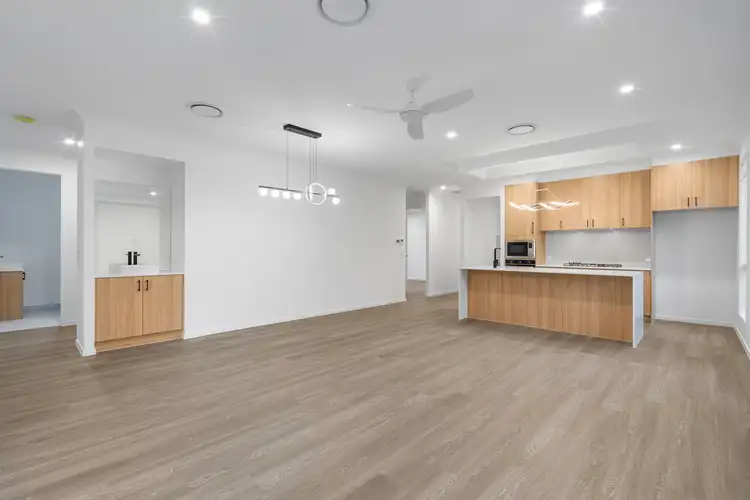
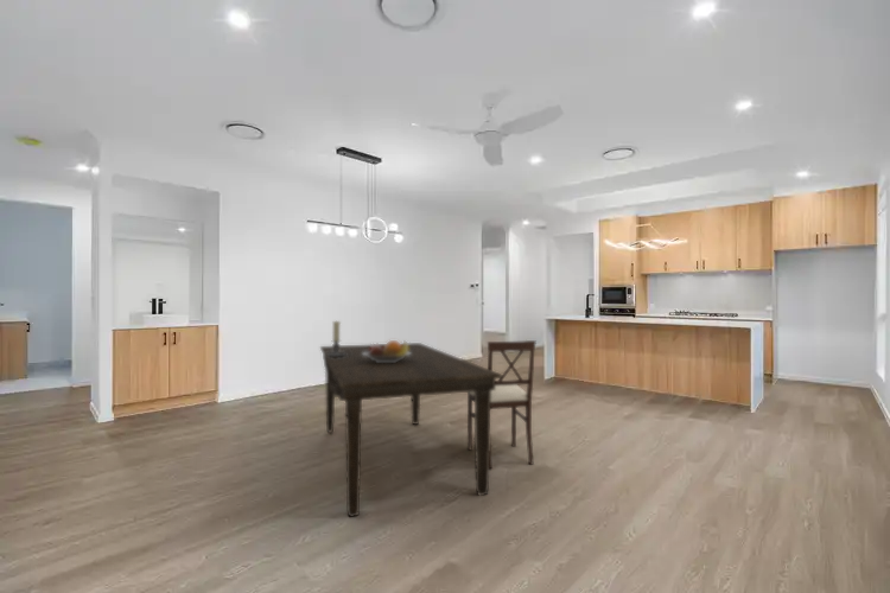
+ candle holder (338, 338)
+ chair (500, 396)
+ dining table (392, 396)
+ fruit bowl (387, 350)
